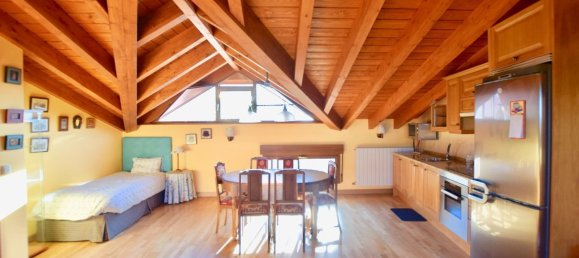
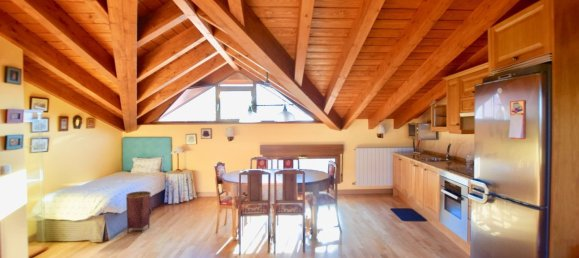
+ woven basket (138, 211)
